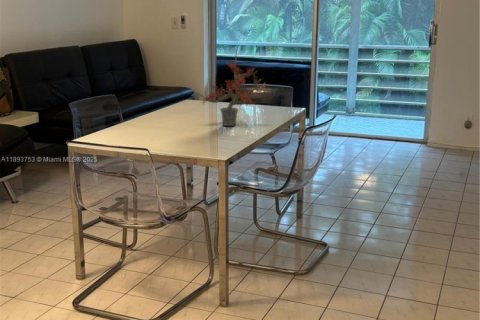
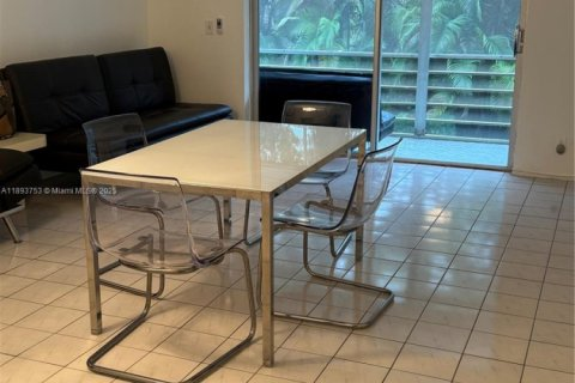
- potted plant (233, 87)
